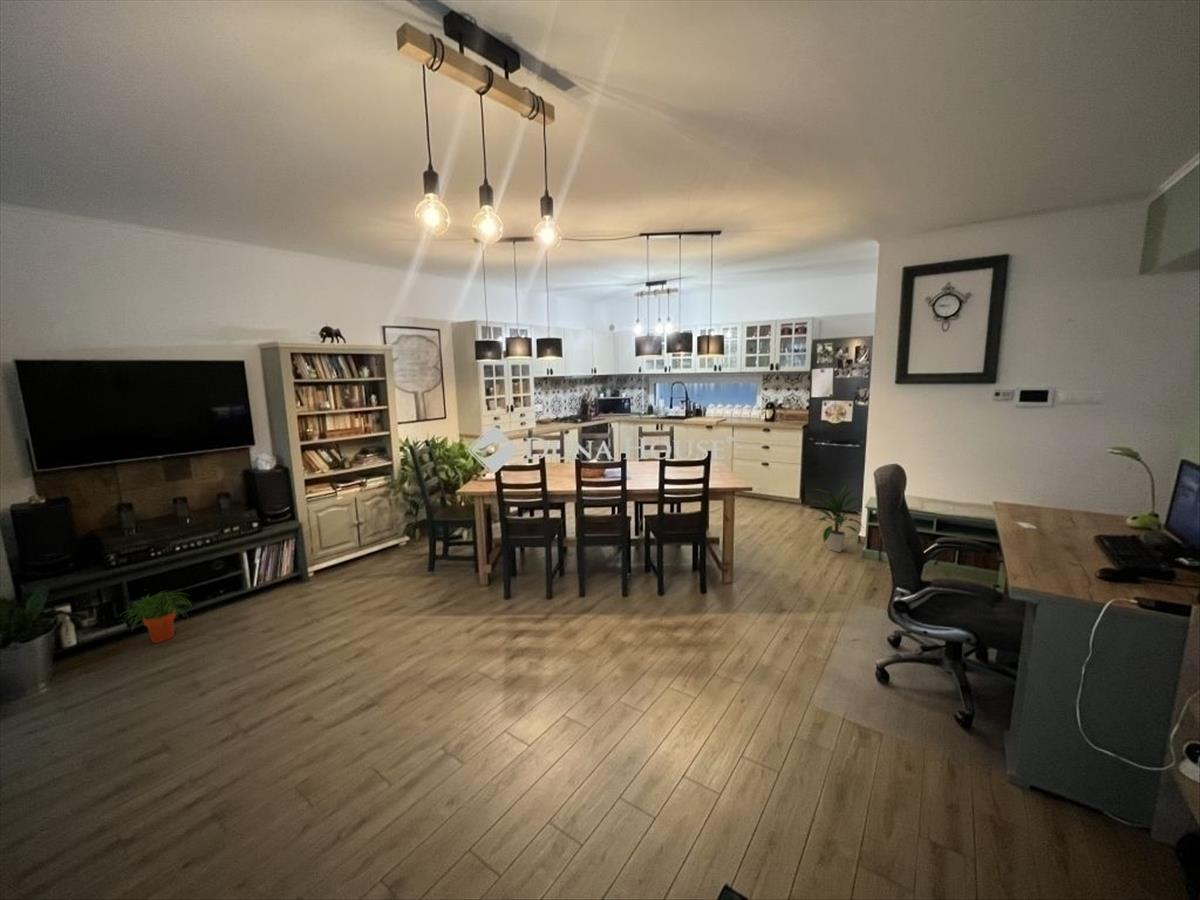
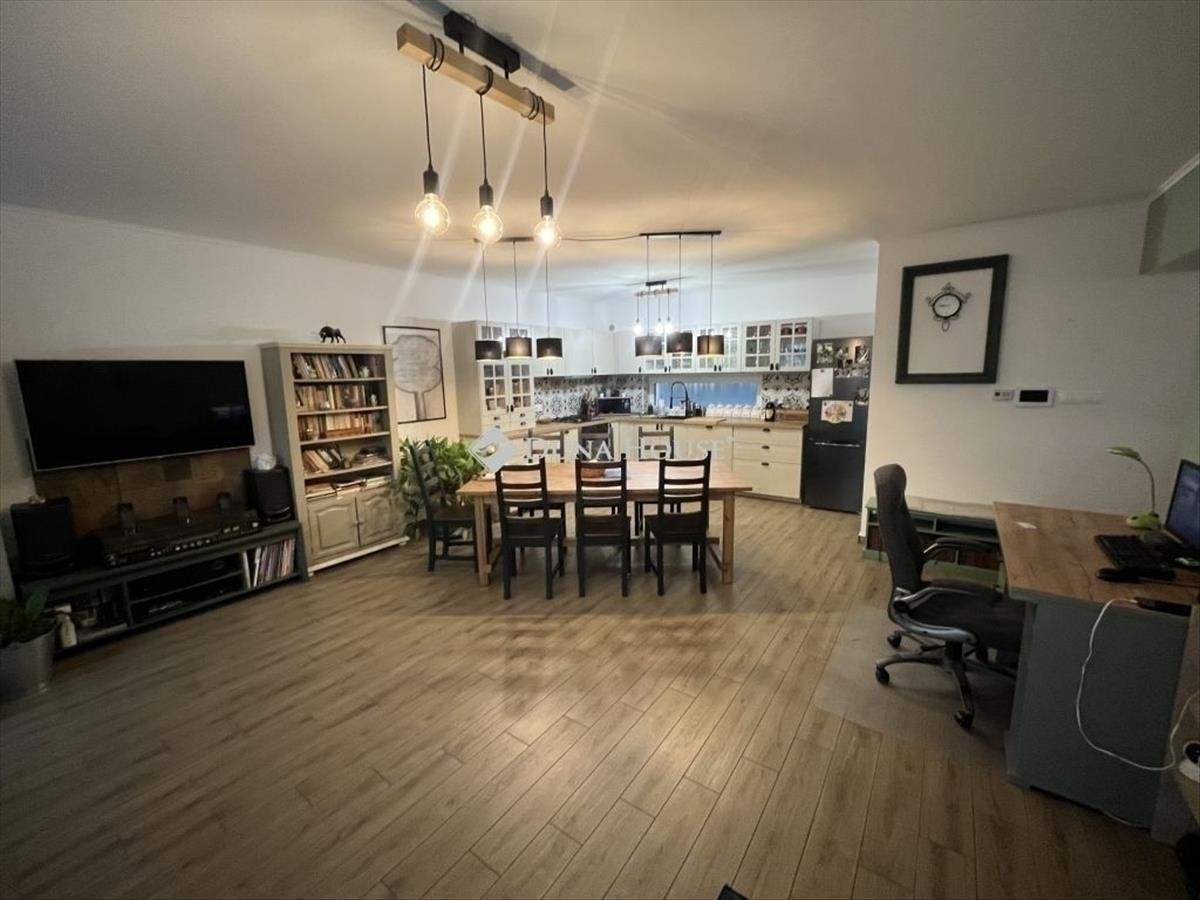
- indoor plant (835, 517)
- potted plant (159, 616)
